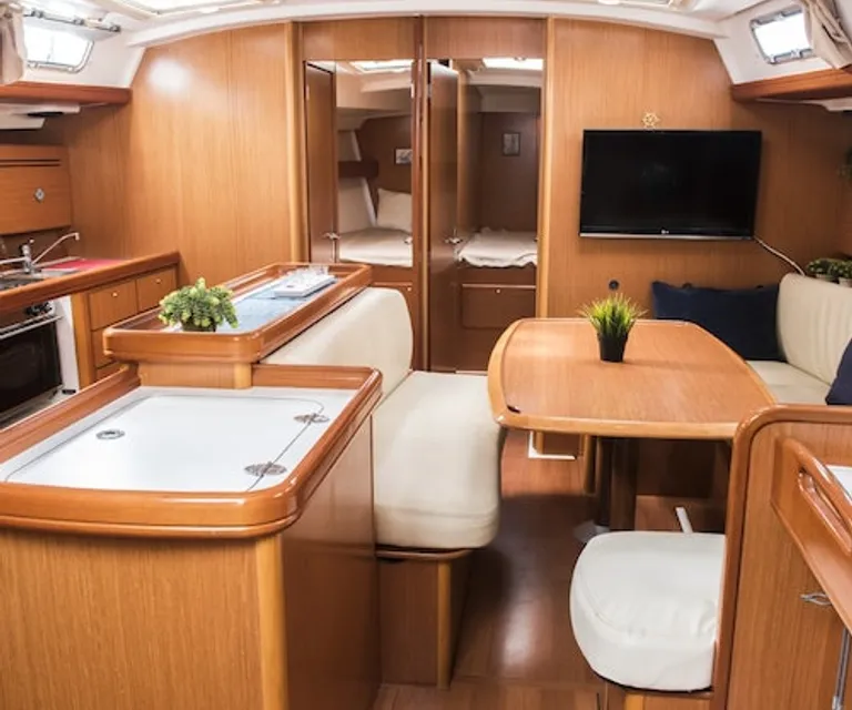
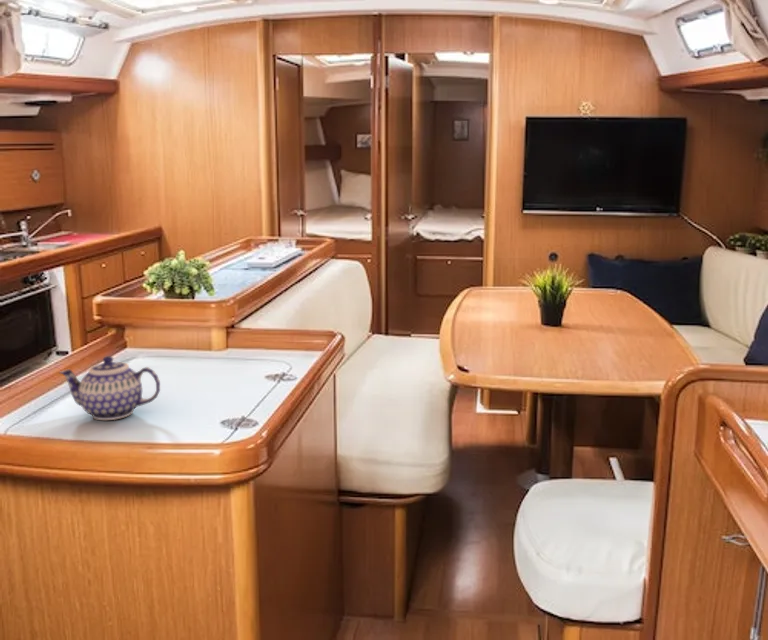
+ teapot (110, 385)
